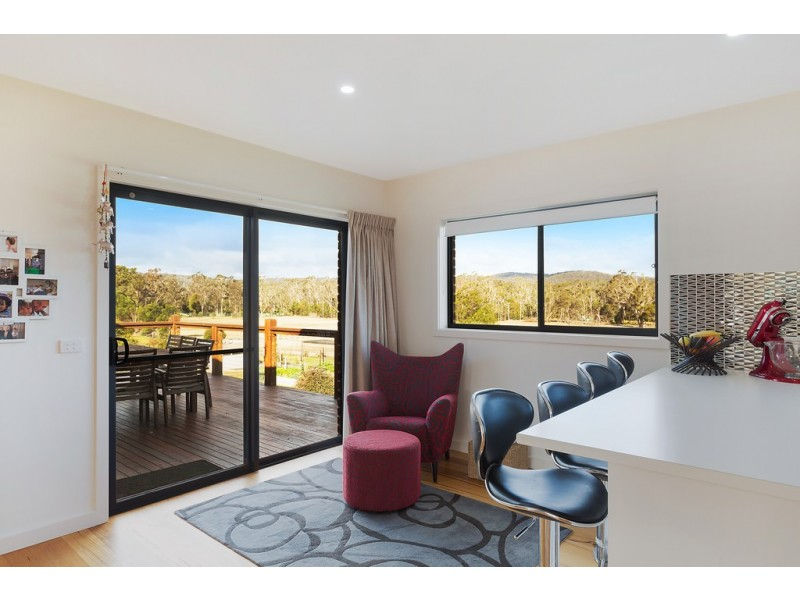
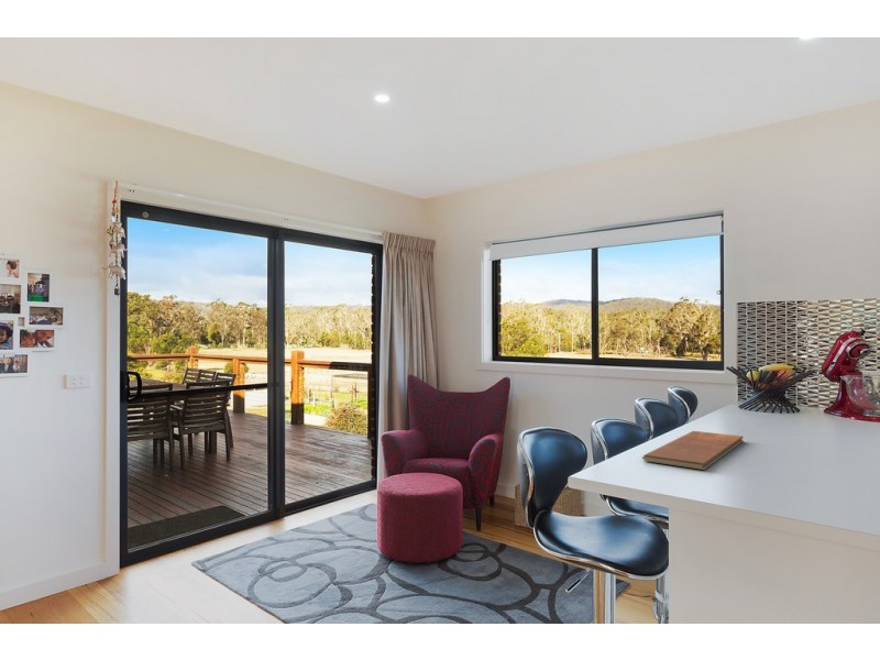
+ chopping board (696, 447)
